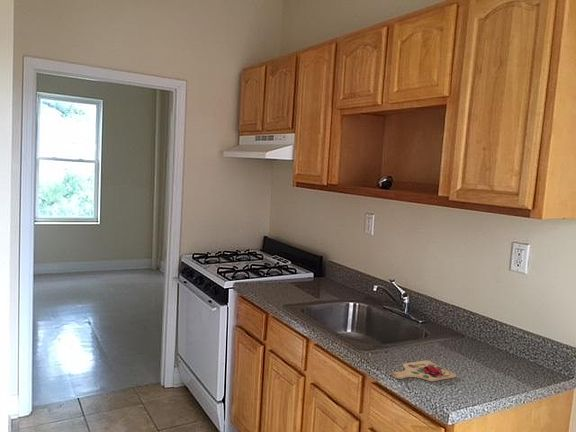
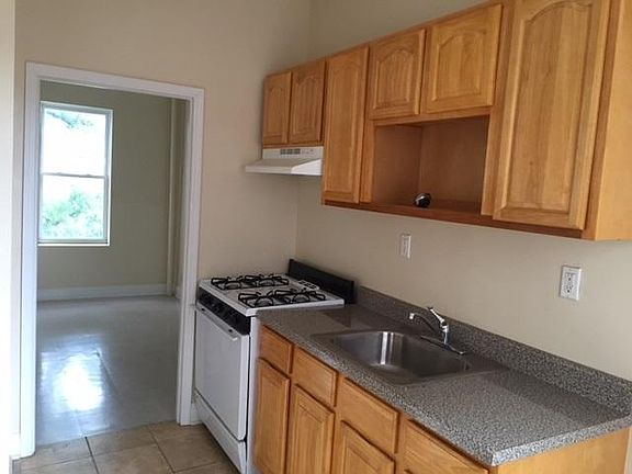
- cutting board (418, 369)
